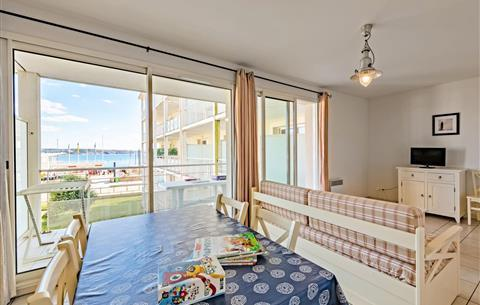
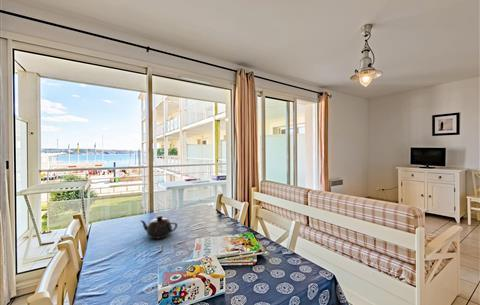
+ teapot (158, 225)
